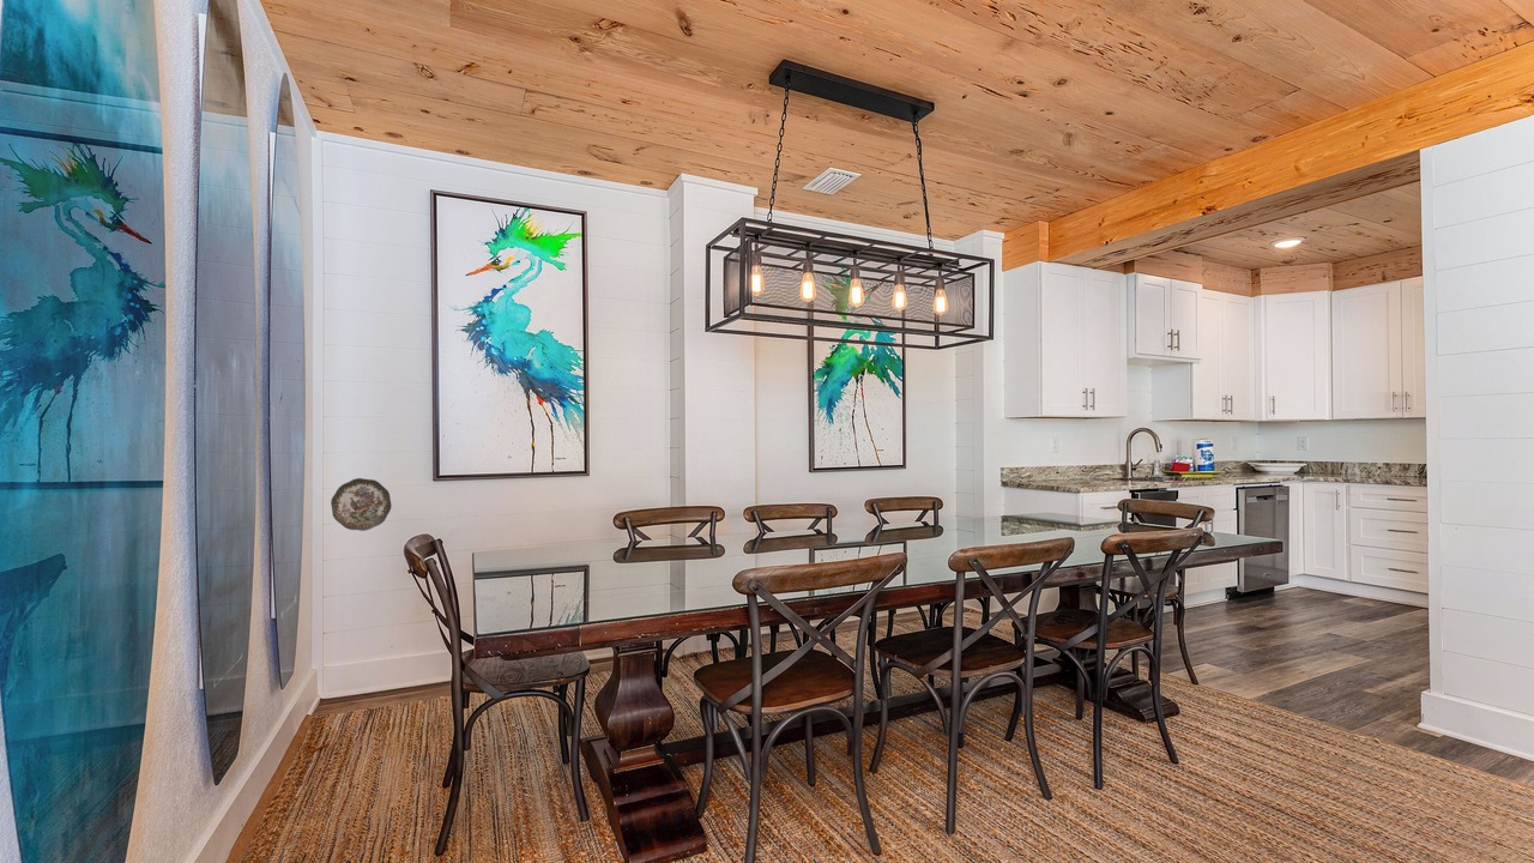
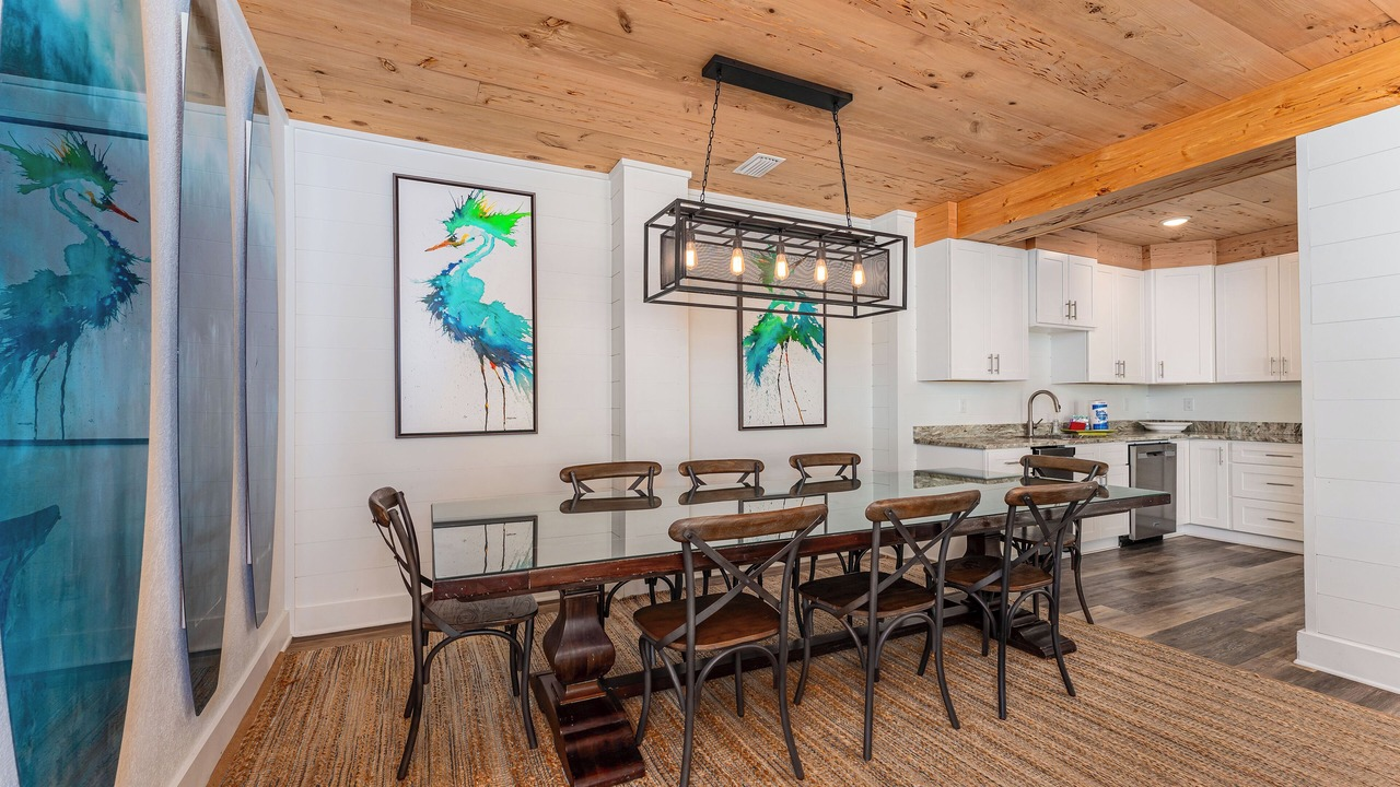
- decorative plate (361, 503)
